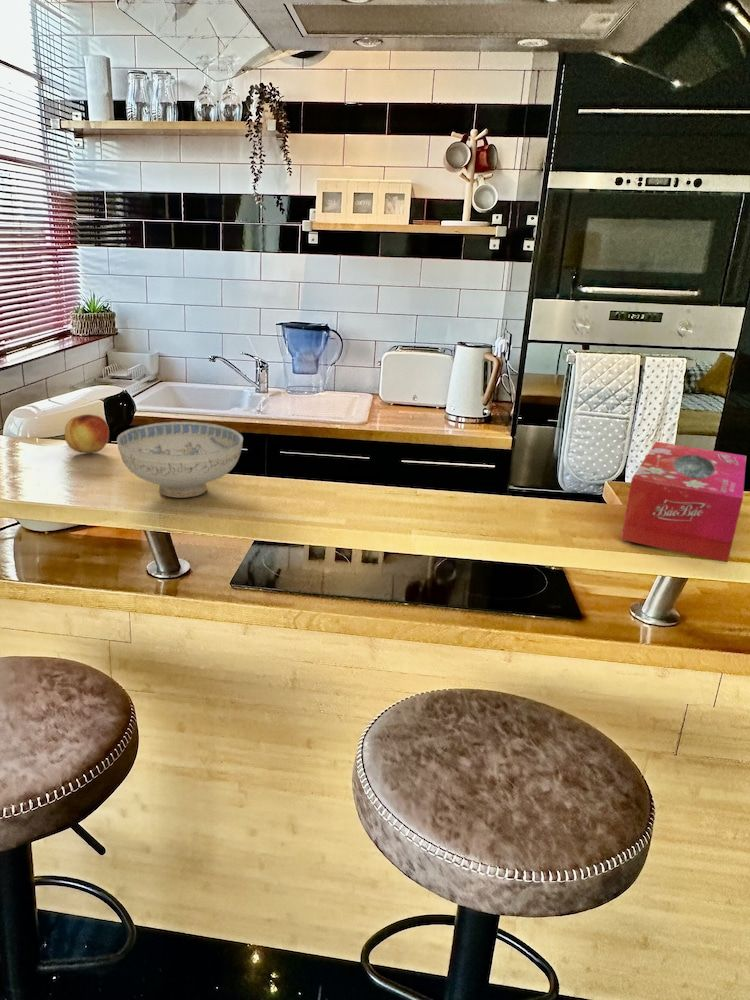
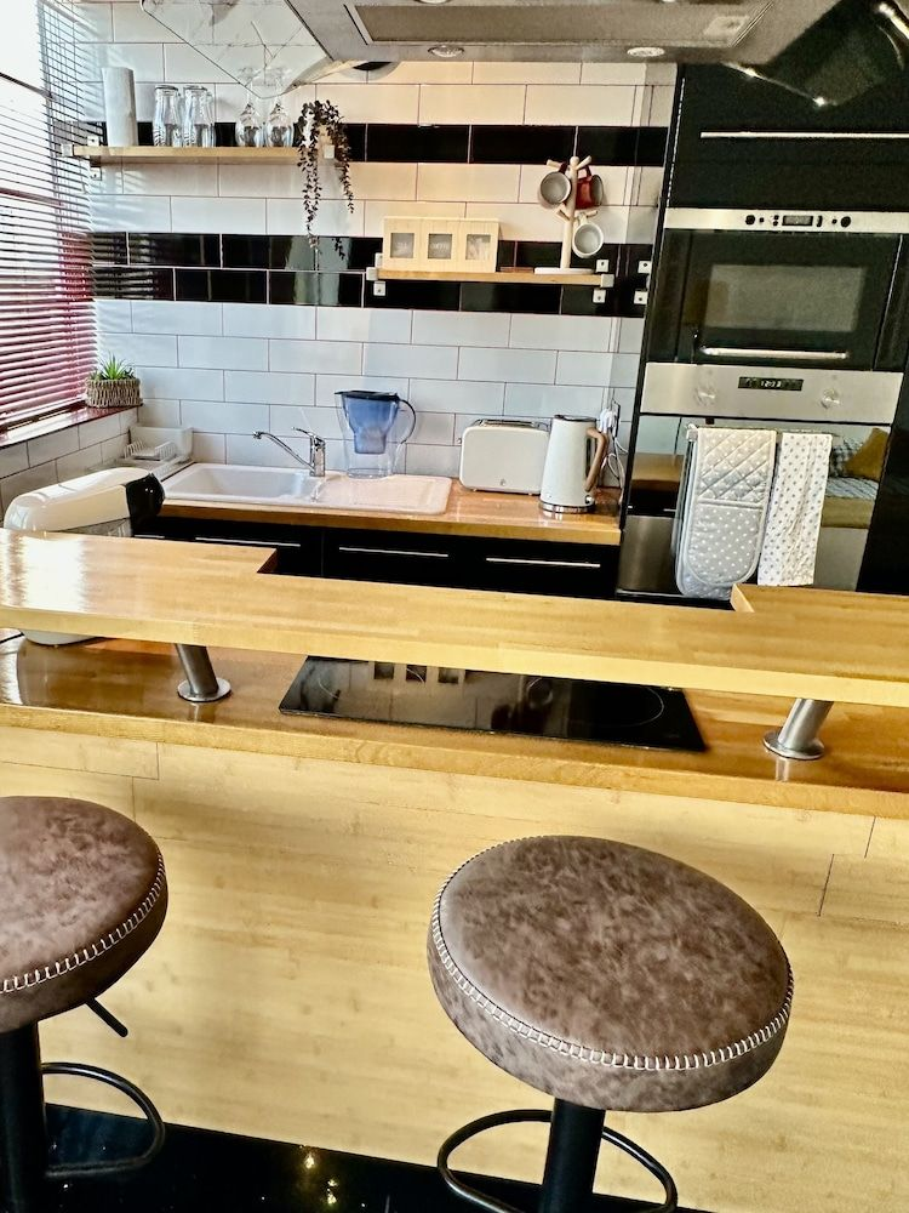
- ceramic bowl (181, 463)
- tissue box (687, 495)
- fruit (87, 433)
